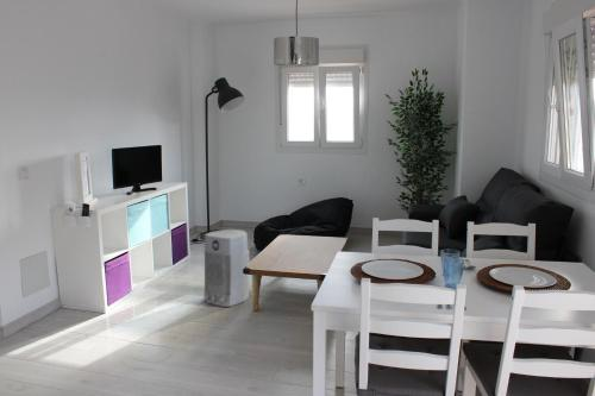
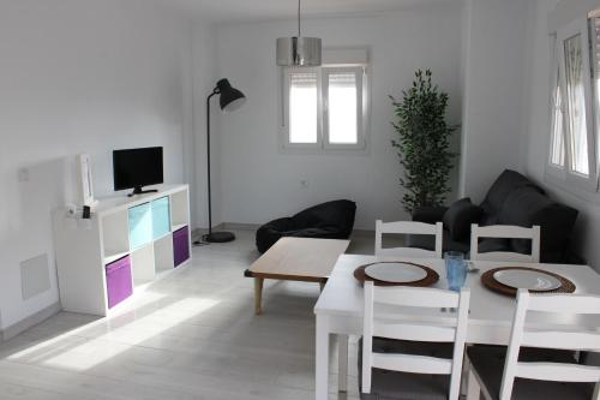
- air purifier (227, 265)
